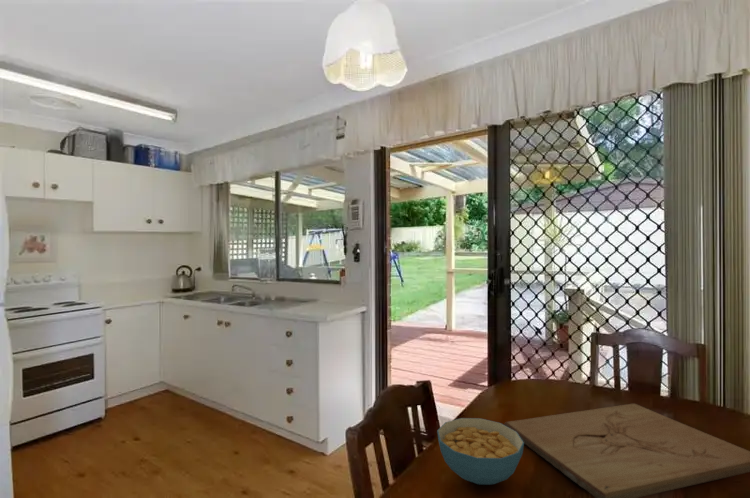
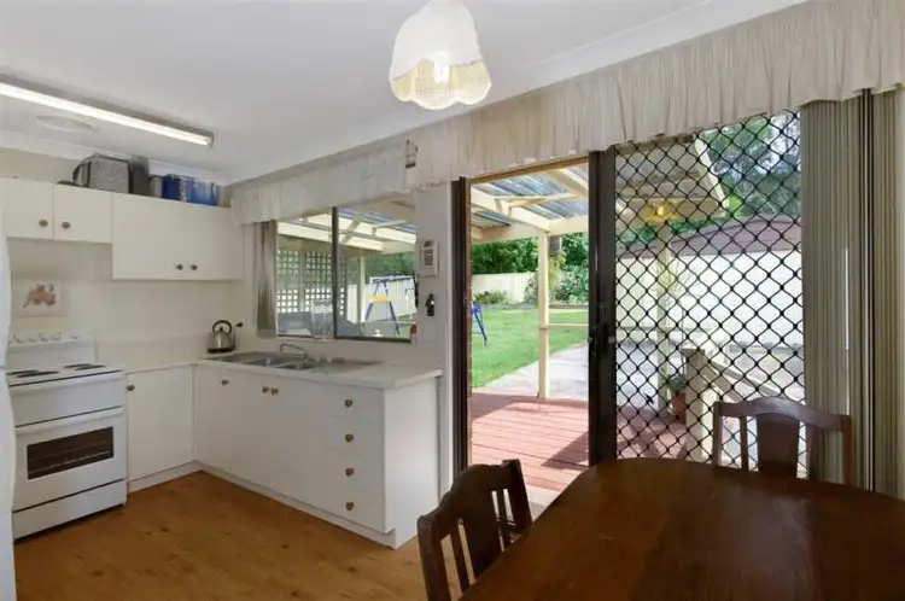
- cutting board (623, 441)
- cereal bowl (479, 456)
